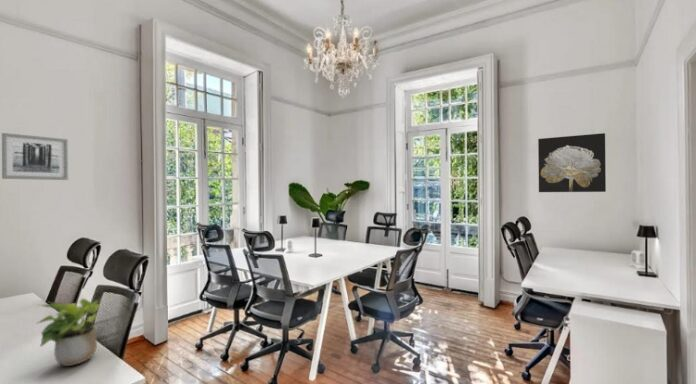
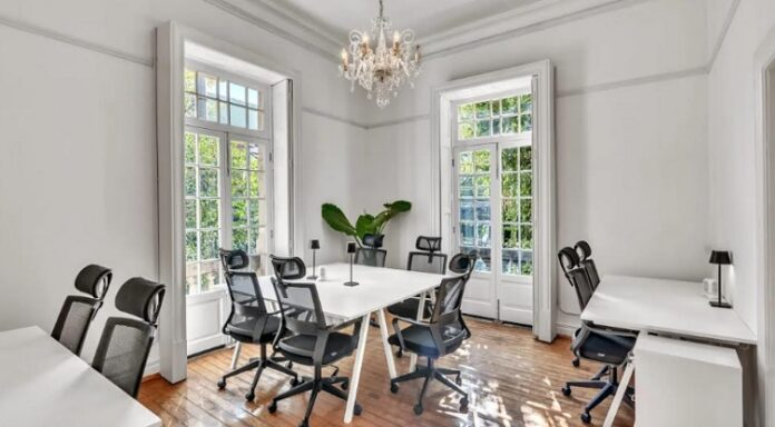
- wall art (36, 157)
- wall art (570, 164)
- potted plant (70, 329)
